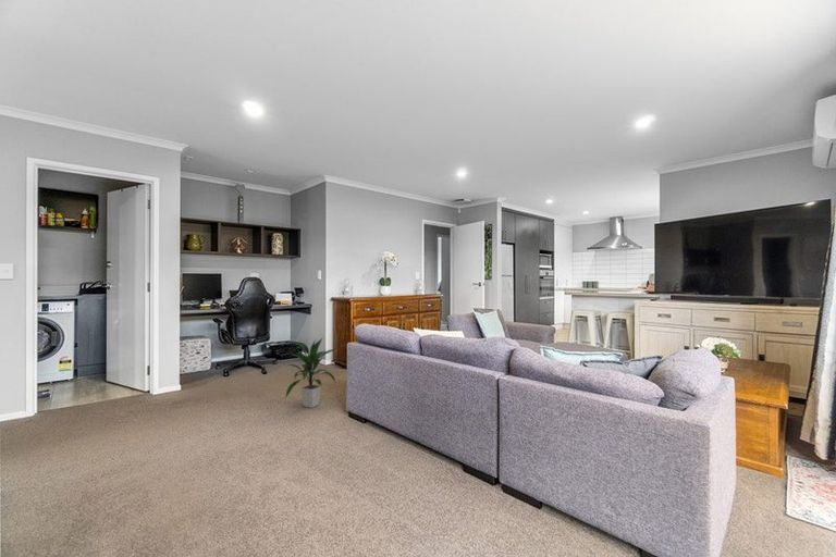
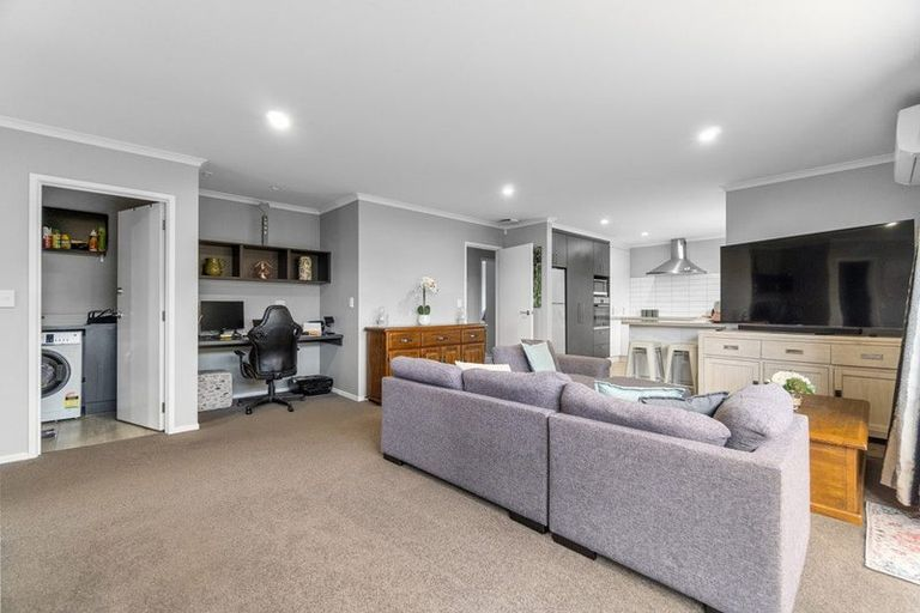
- indoor plant (308, 371)
